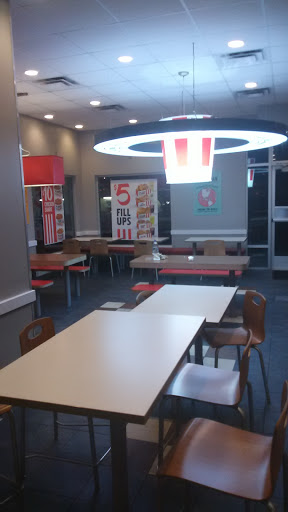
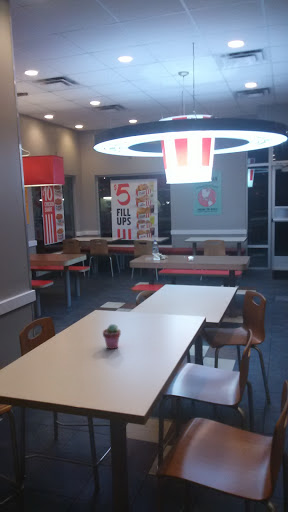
+ potted succulent (111, 335)
